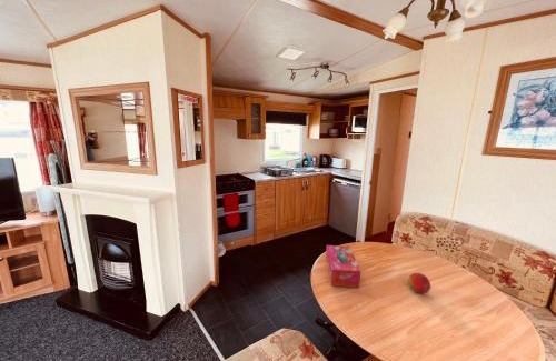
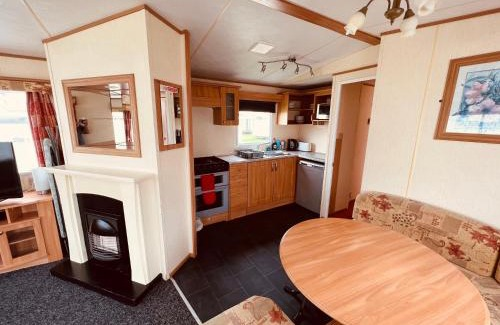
- fruit (418, 282)
- tissue box (340, 264)
